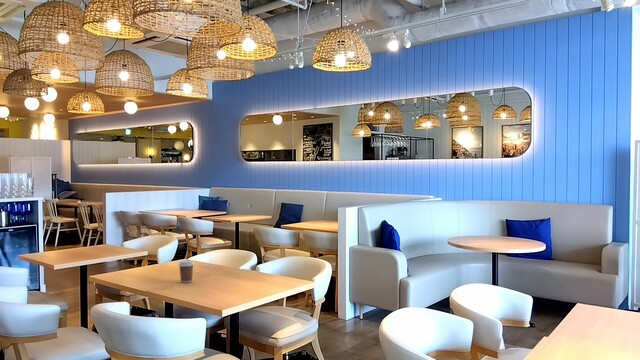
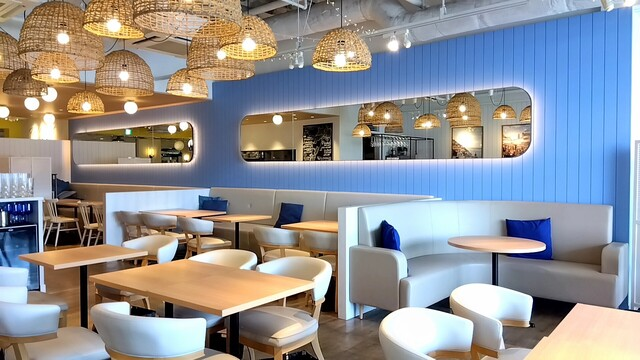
- coffee cup (186, 271)
